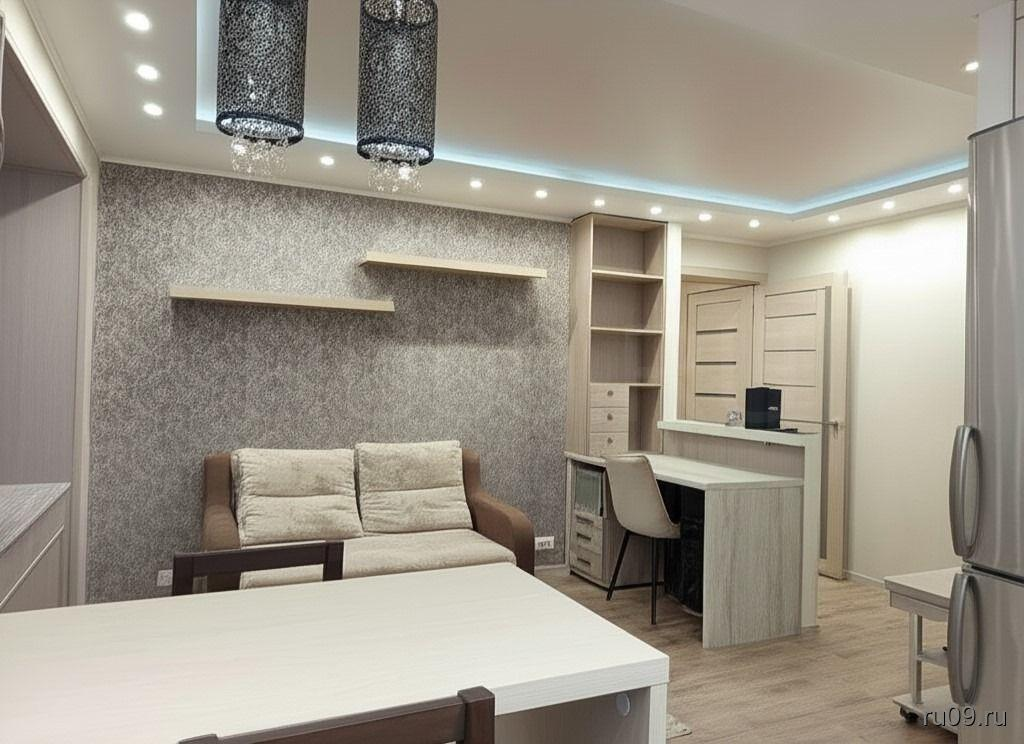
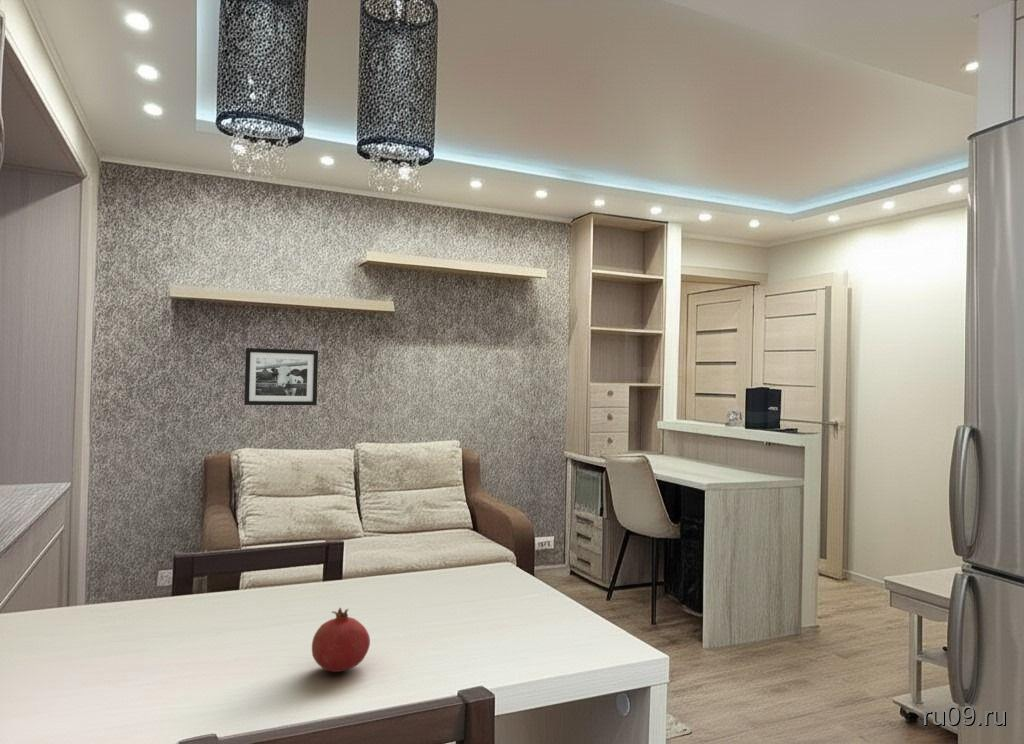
+ picture frame (281, 377)
+ fruit (341, 638)
